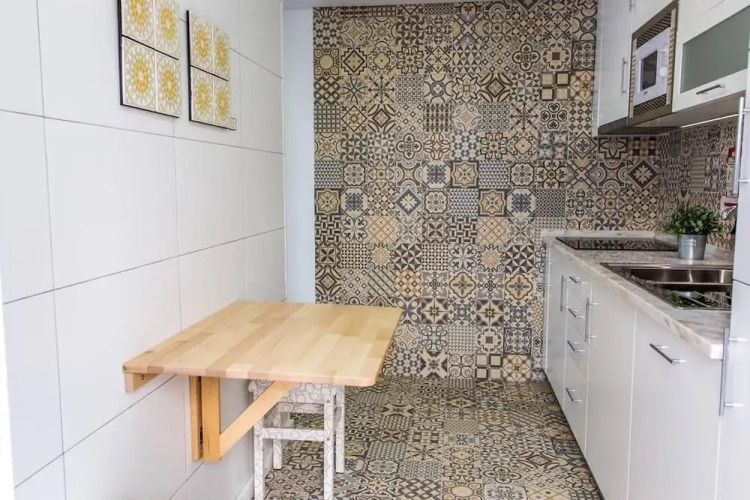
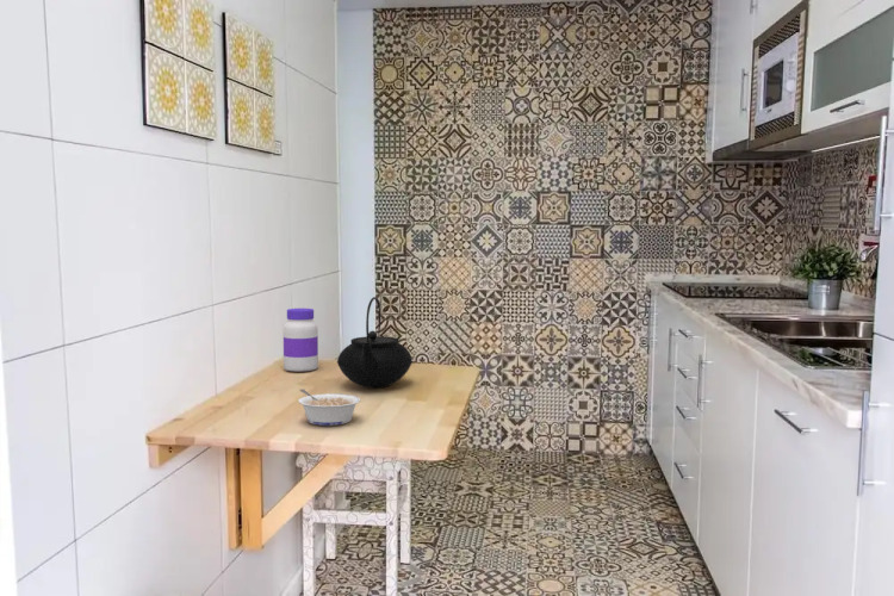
+ jar (300, 339)
+ legume (327, 408)
+ teapot (374, 342)
